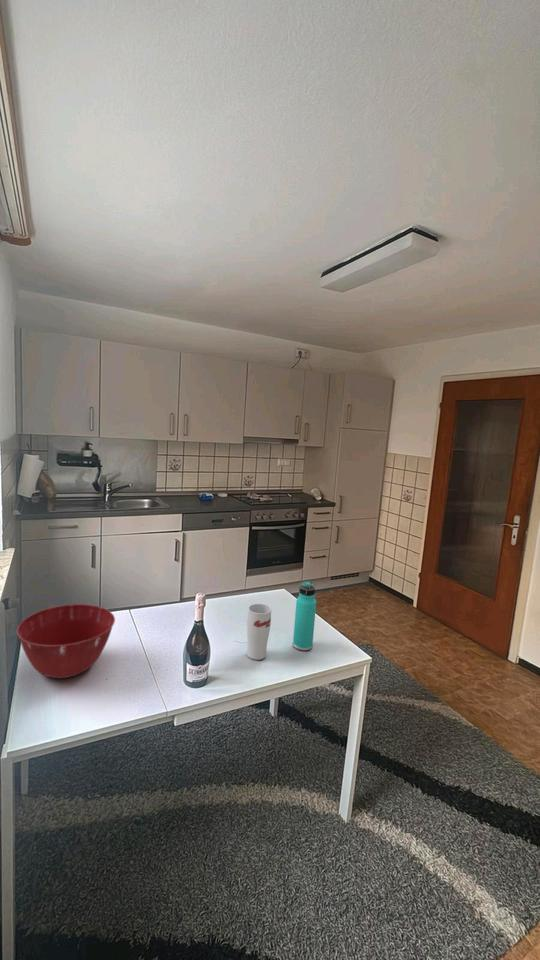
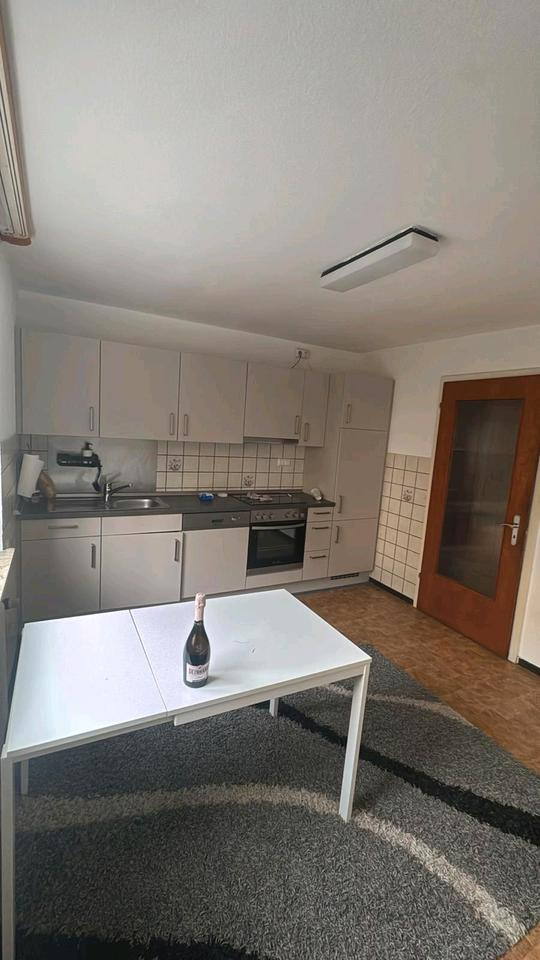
- mixing bowl (67, 644)
- thermos bottle (305, 614)
- cup (258, 631)
